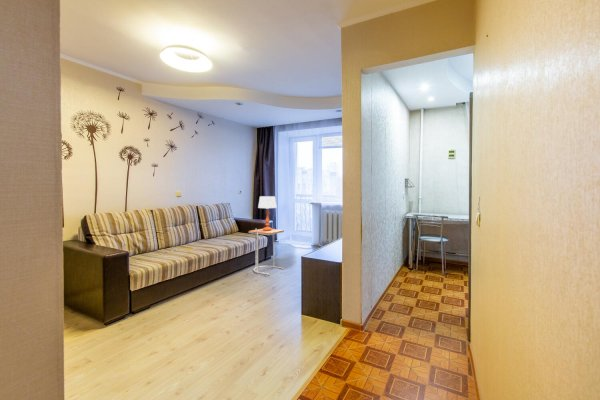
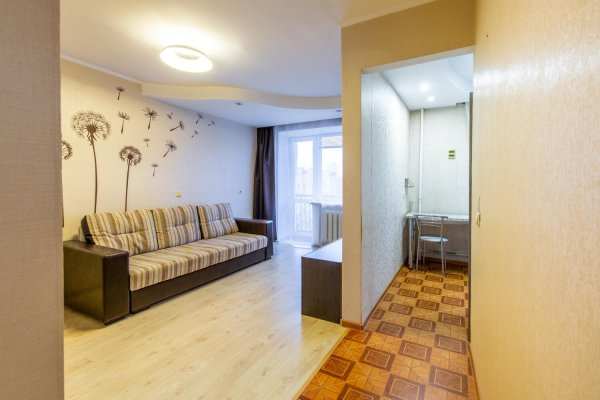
- side table (273, 249)
- table lamp (267, 213)
